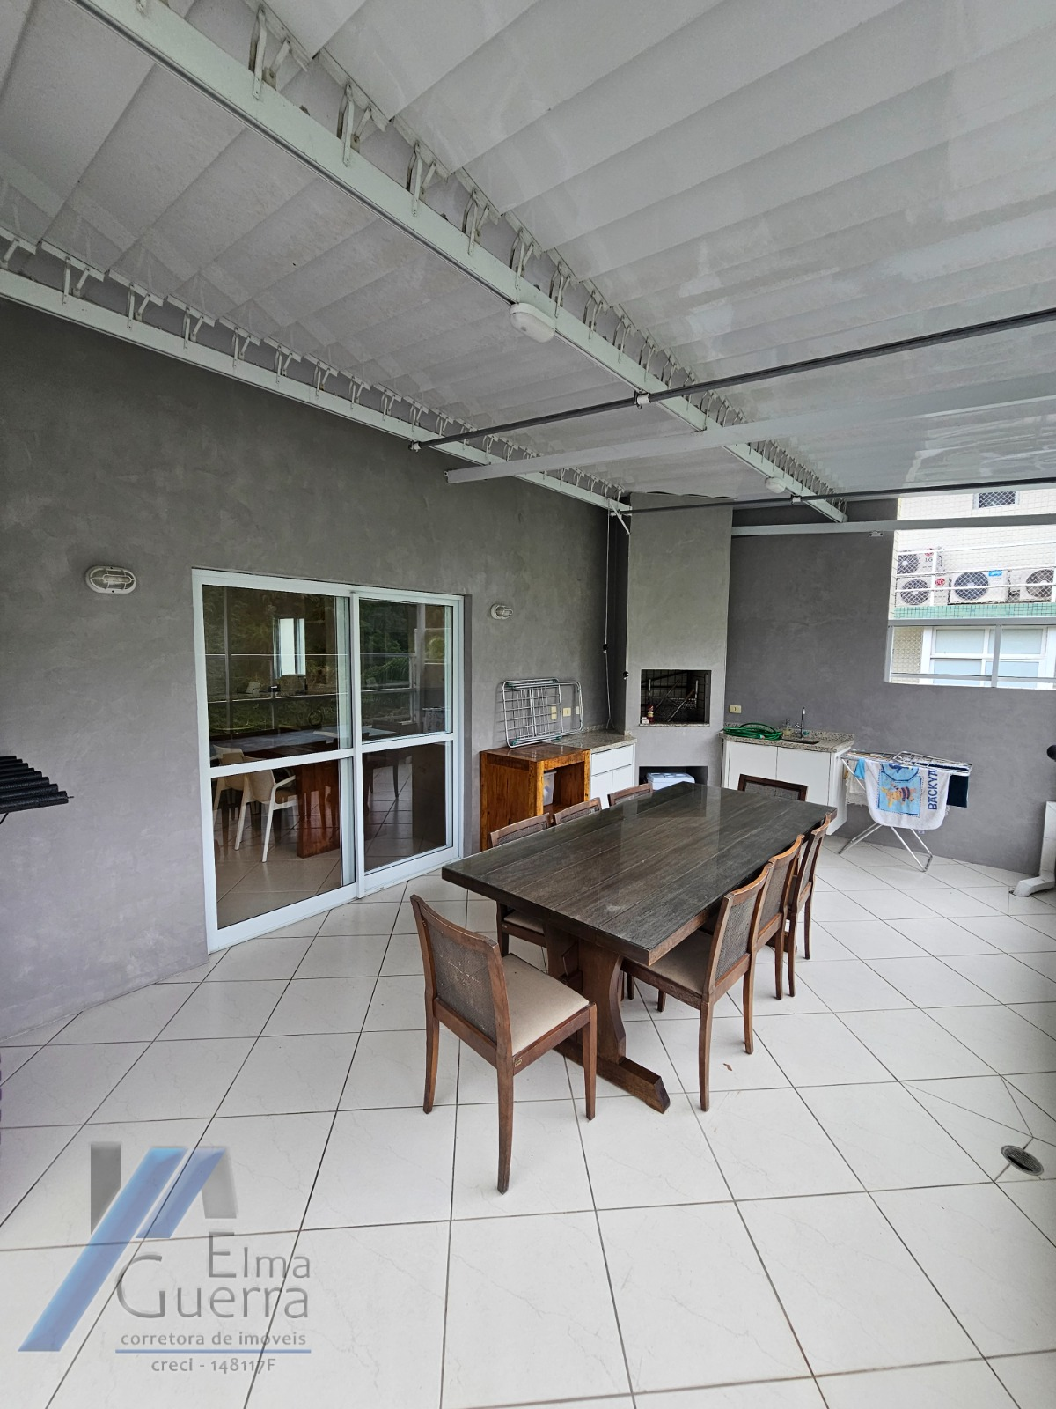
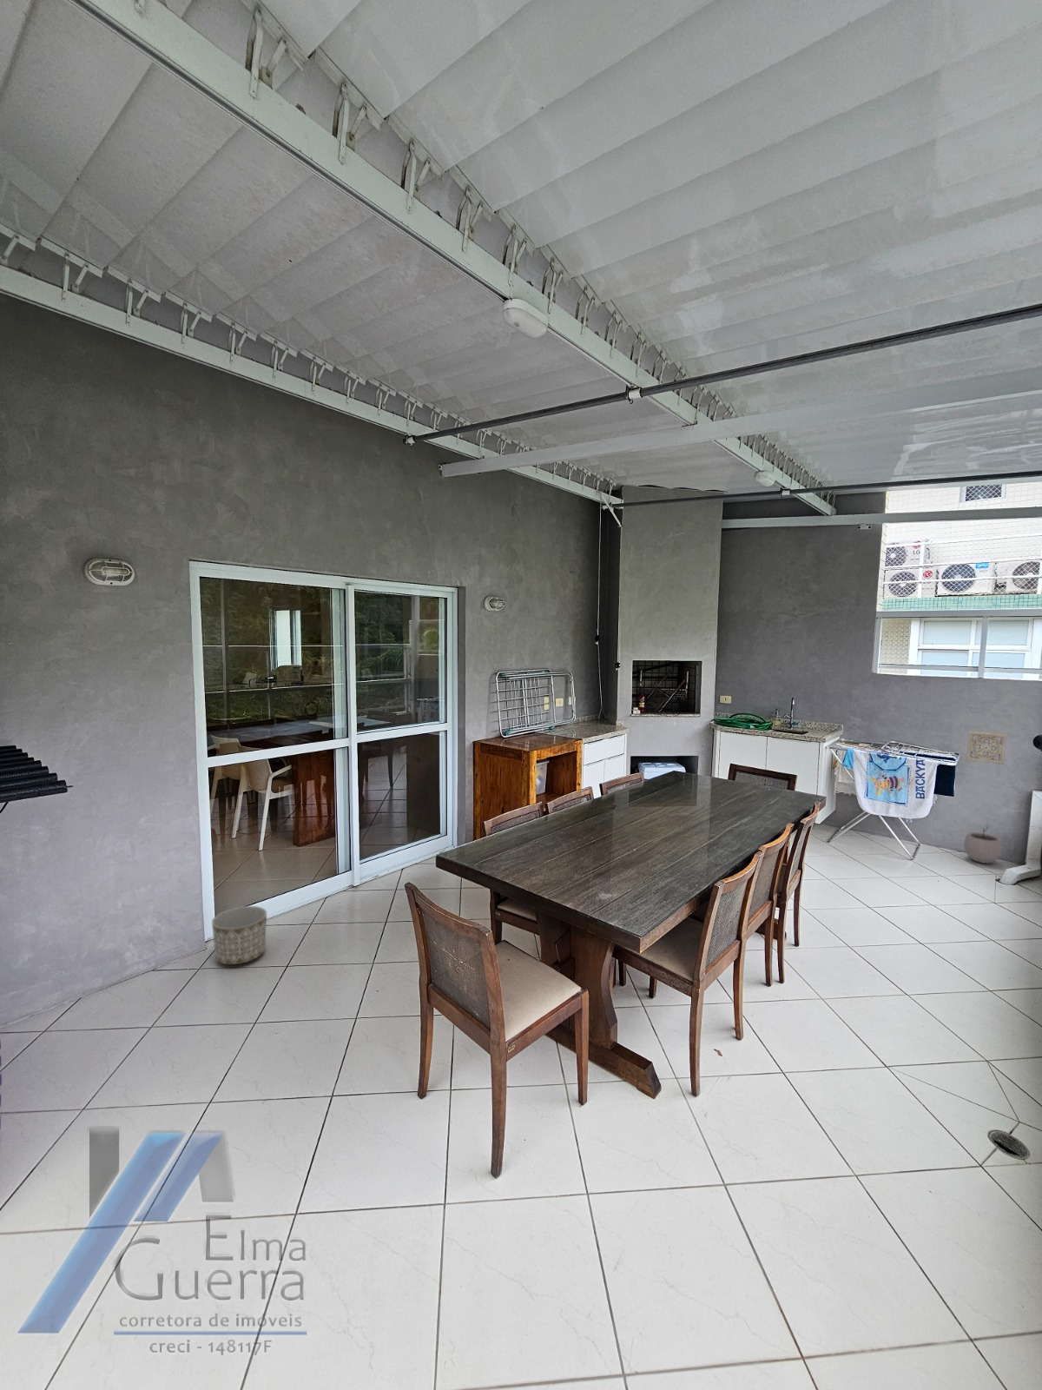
+ wall ornament (985, 748)
+ planter (240, 937)
+ plant pot (983, 843)
